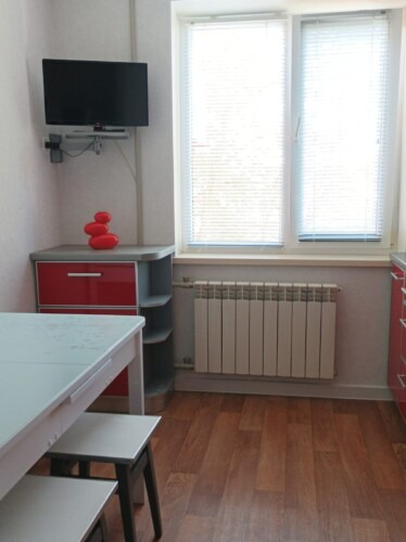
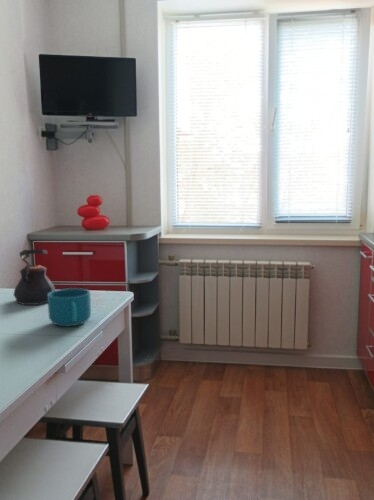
+ cup (70, 309)
+ teapot (32, 275)
